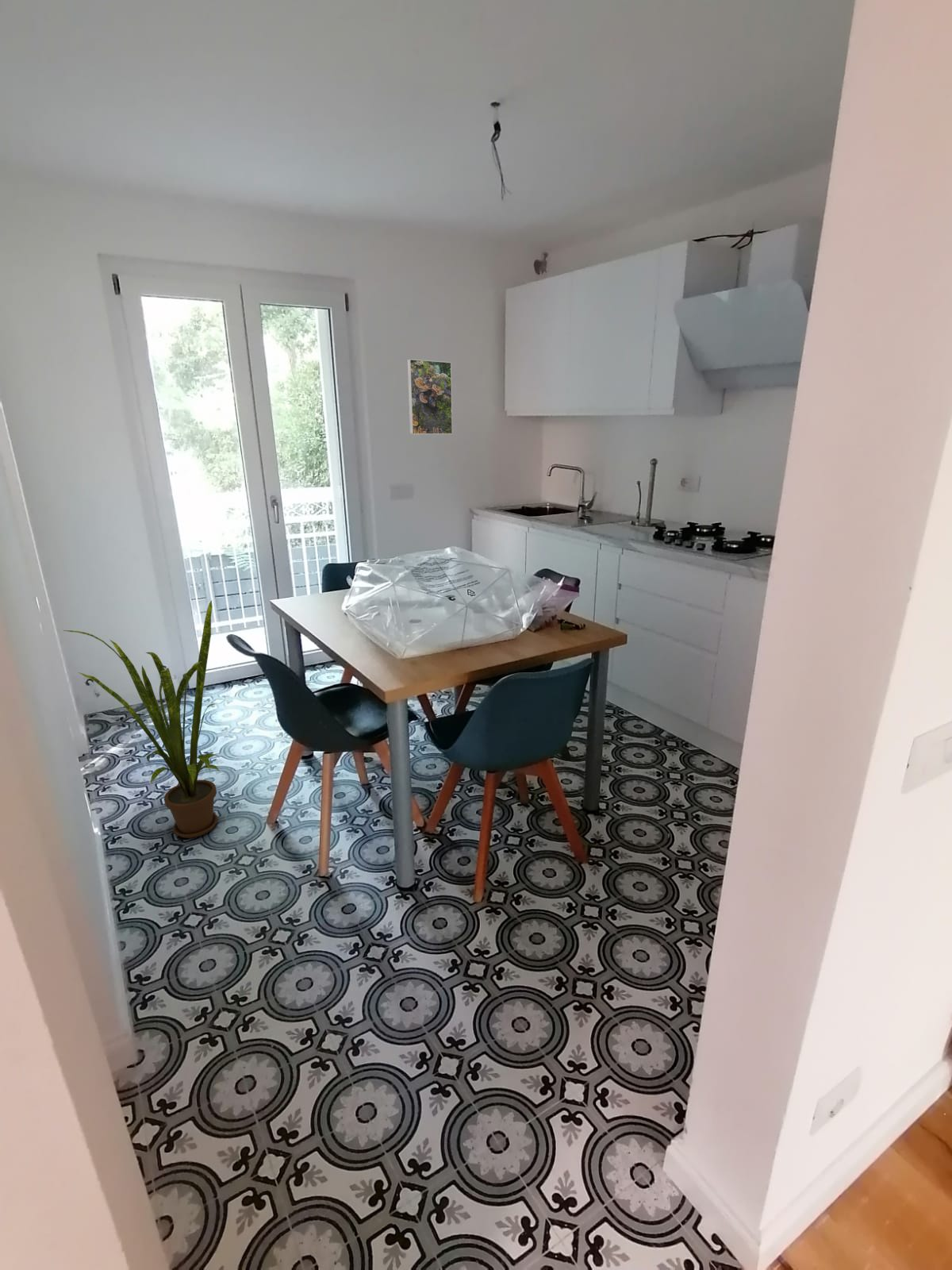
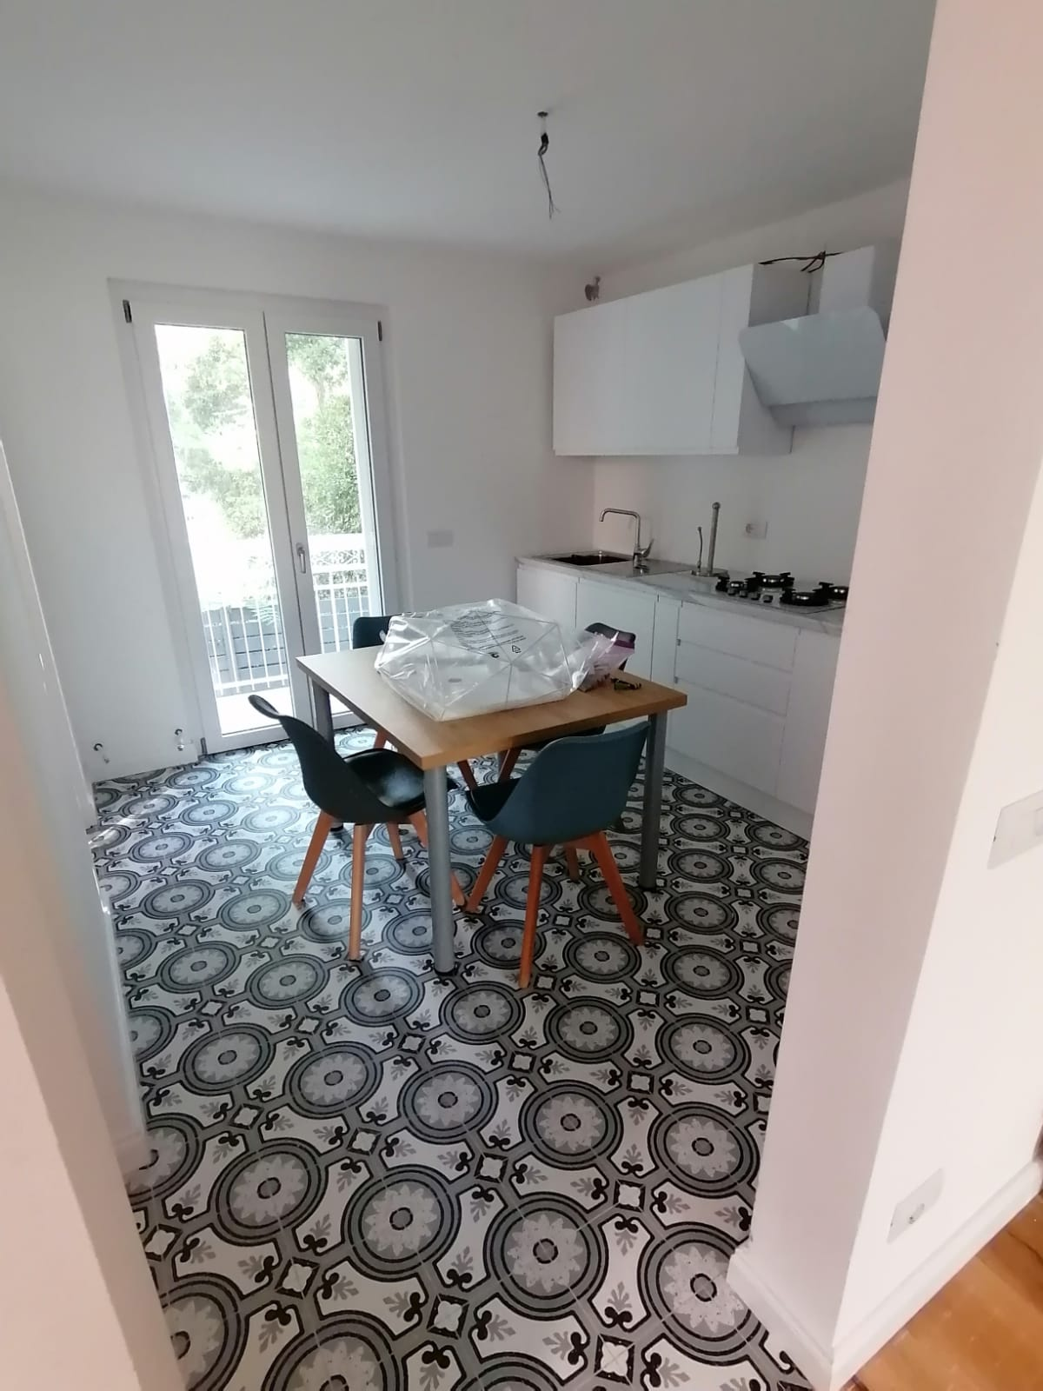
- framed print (430, 398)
- house plant (167, 733)
